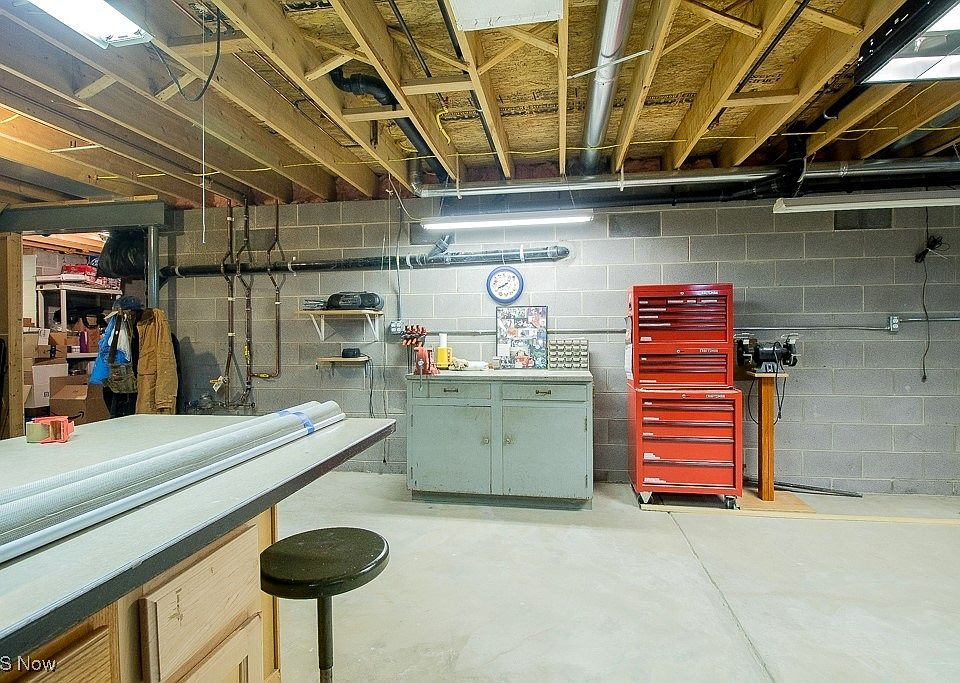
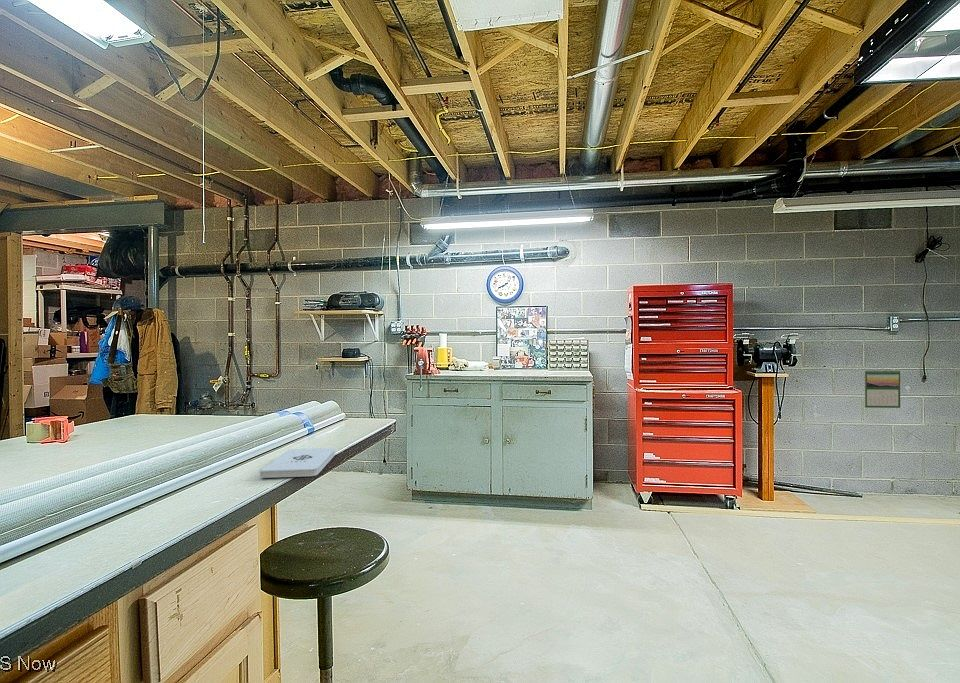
+ calendar (882, 388)
+ notepad (301, 461)
